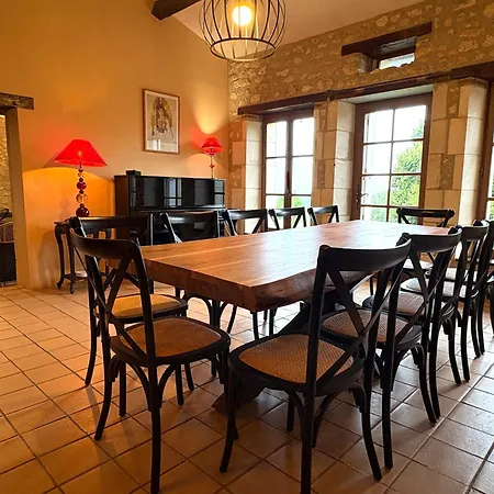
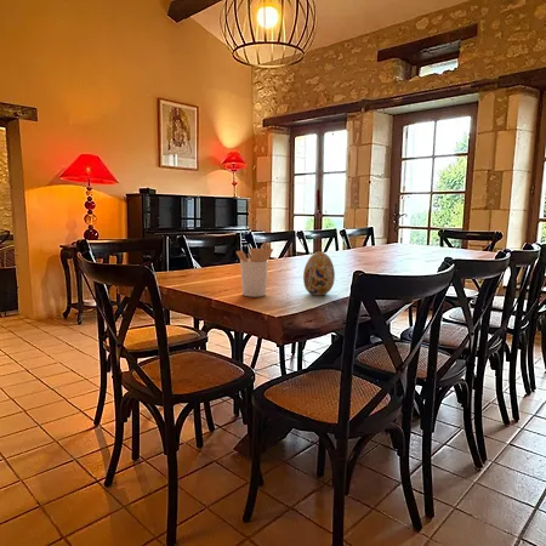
+ decorative egg (319, 272)
+ utensil holder (256, 269)
